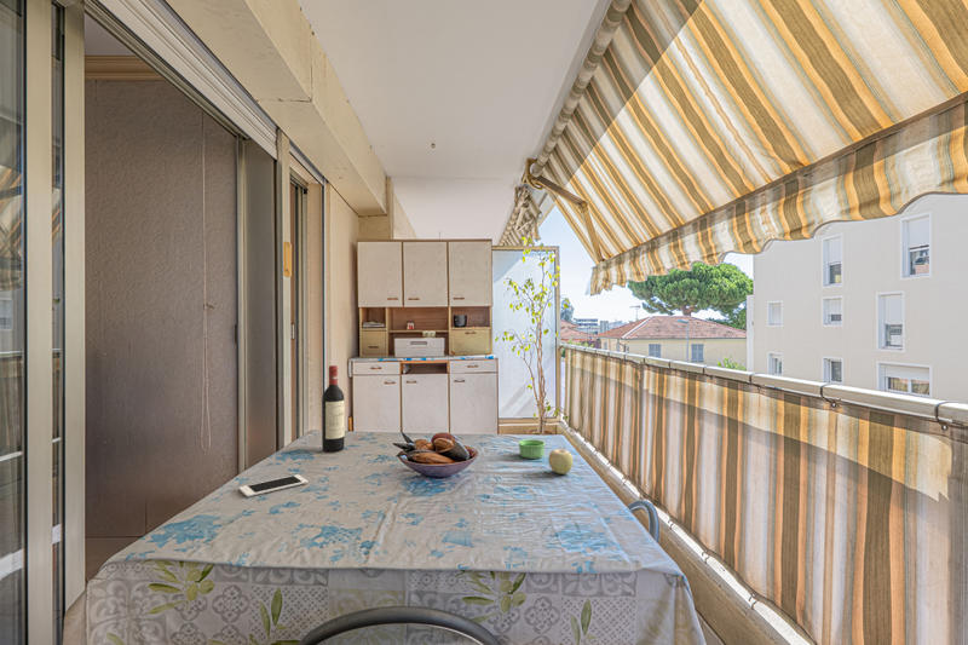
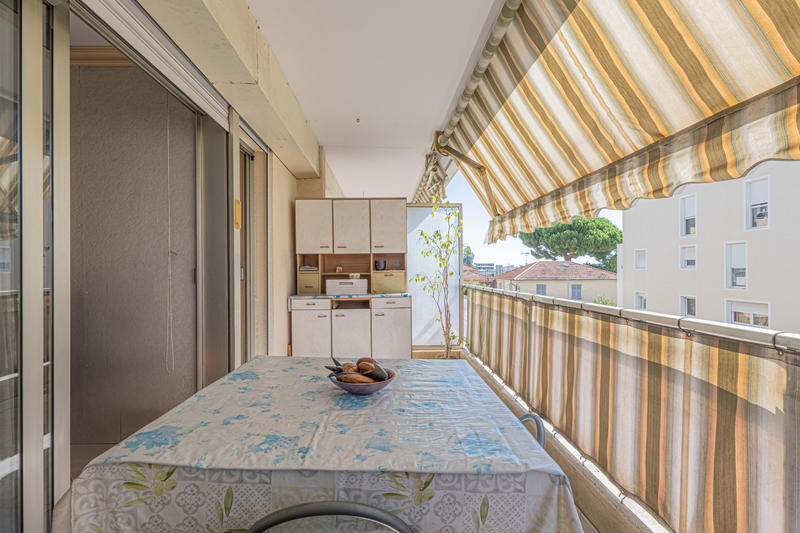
- wine bottle (333, 407)
- cell phone (273, 484)
- ramekin (531, 449)
- fruit (560, 459)
